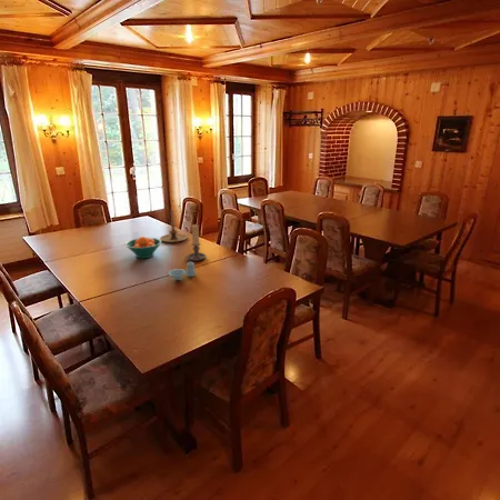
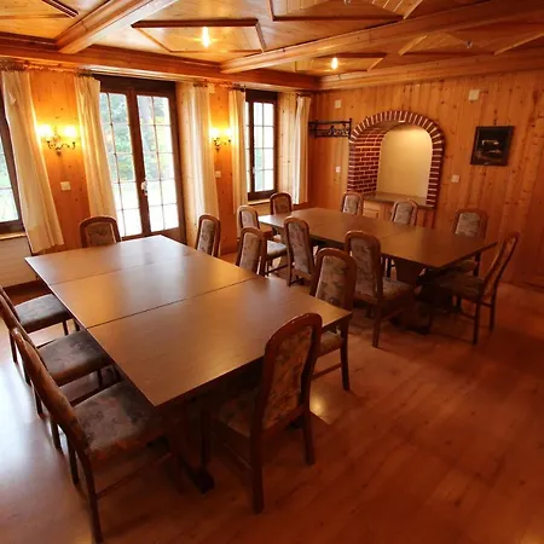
- candle holder (172, 224)
- candle holder (193, 242)
- fruit bowl (143, 246)
- salt and pepper shaker set (182, 270)
